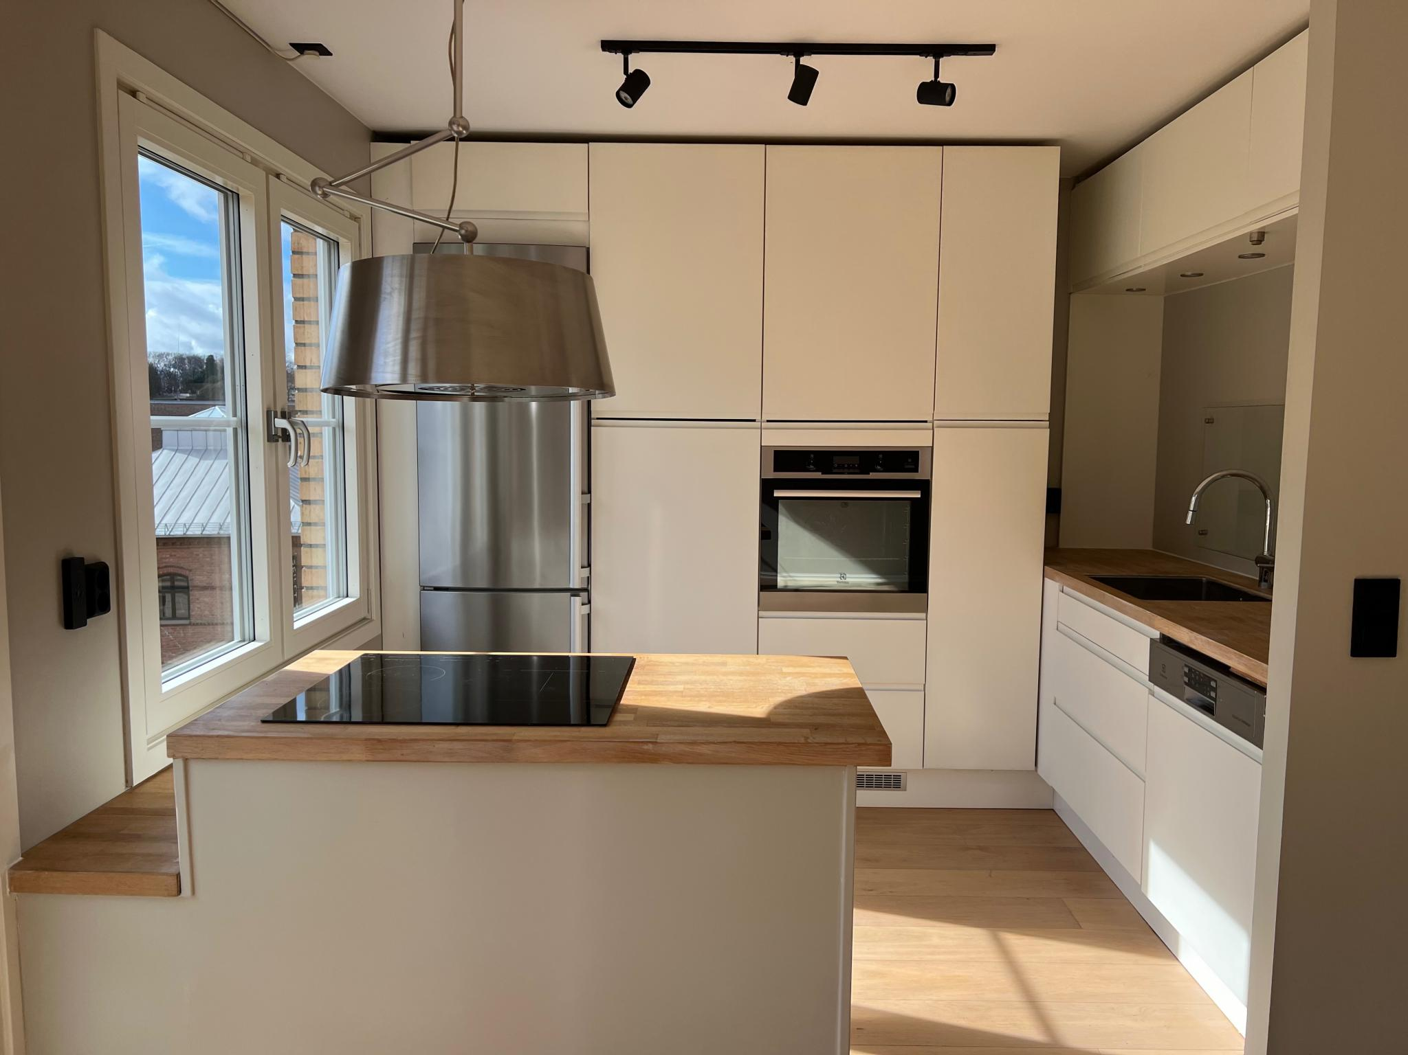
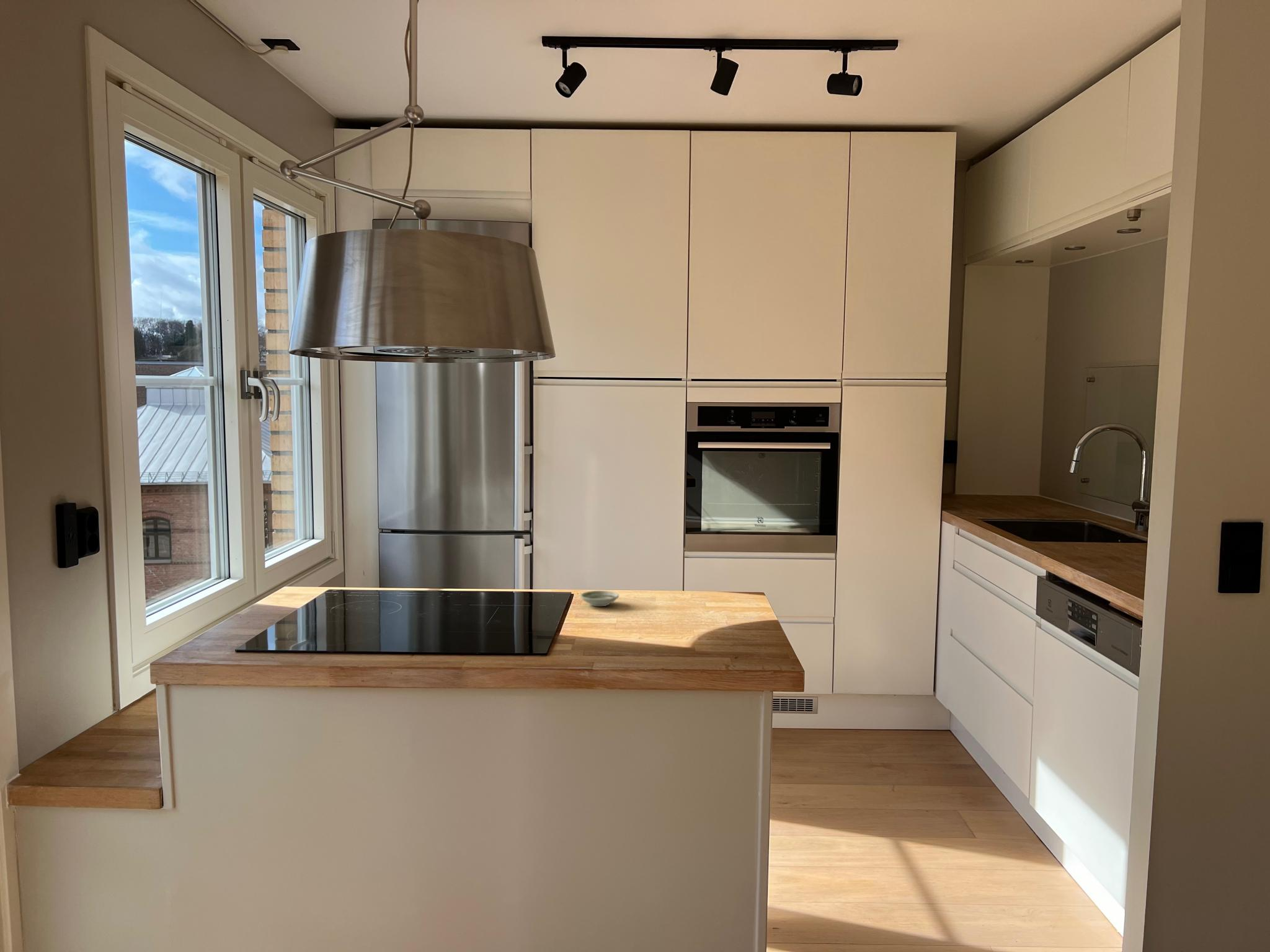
+ saucer (599, 599)
